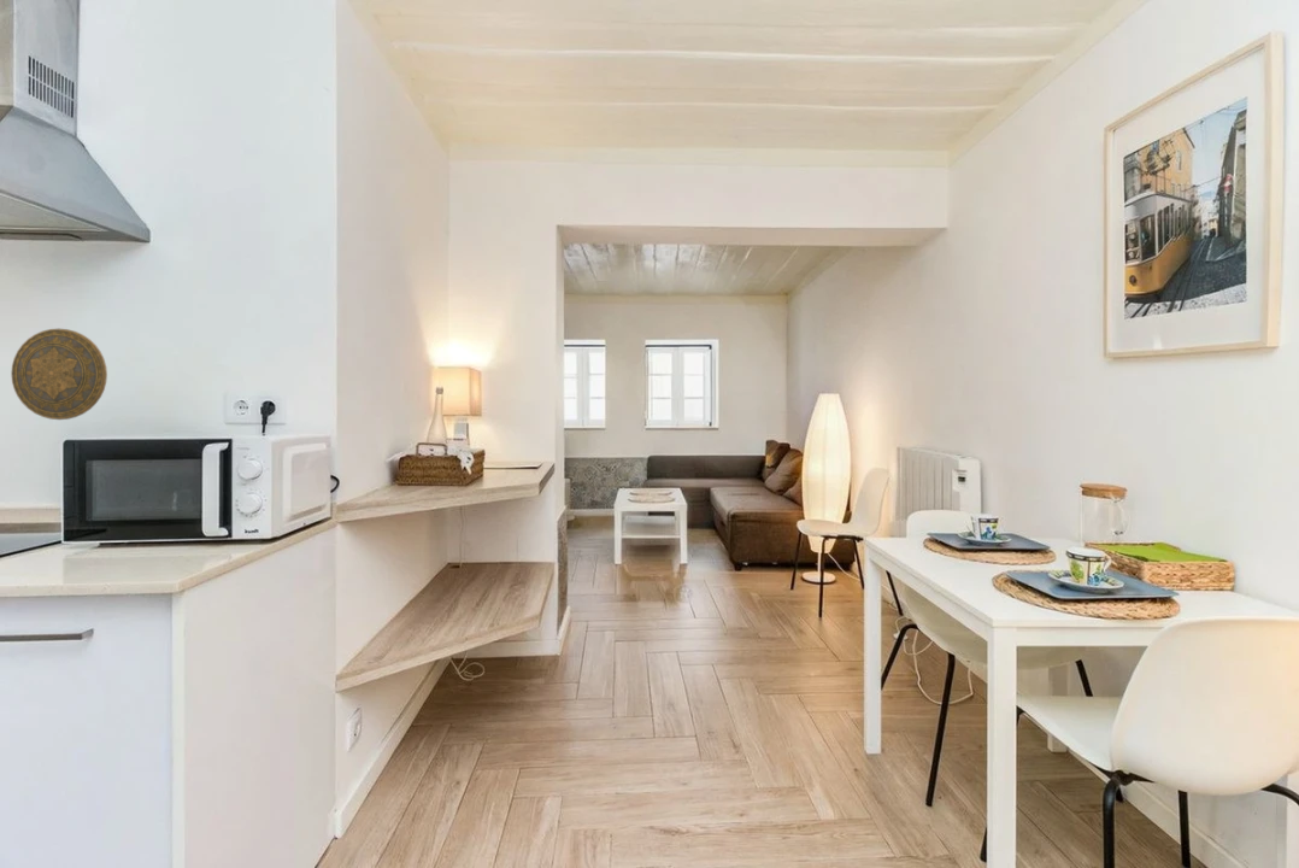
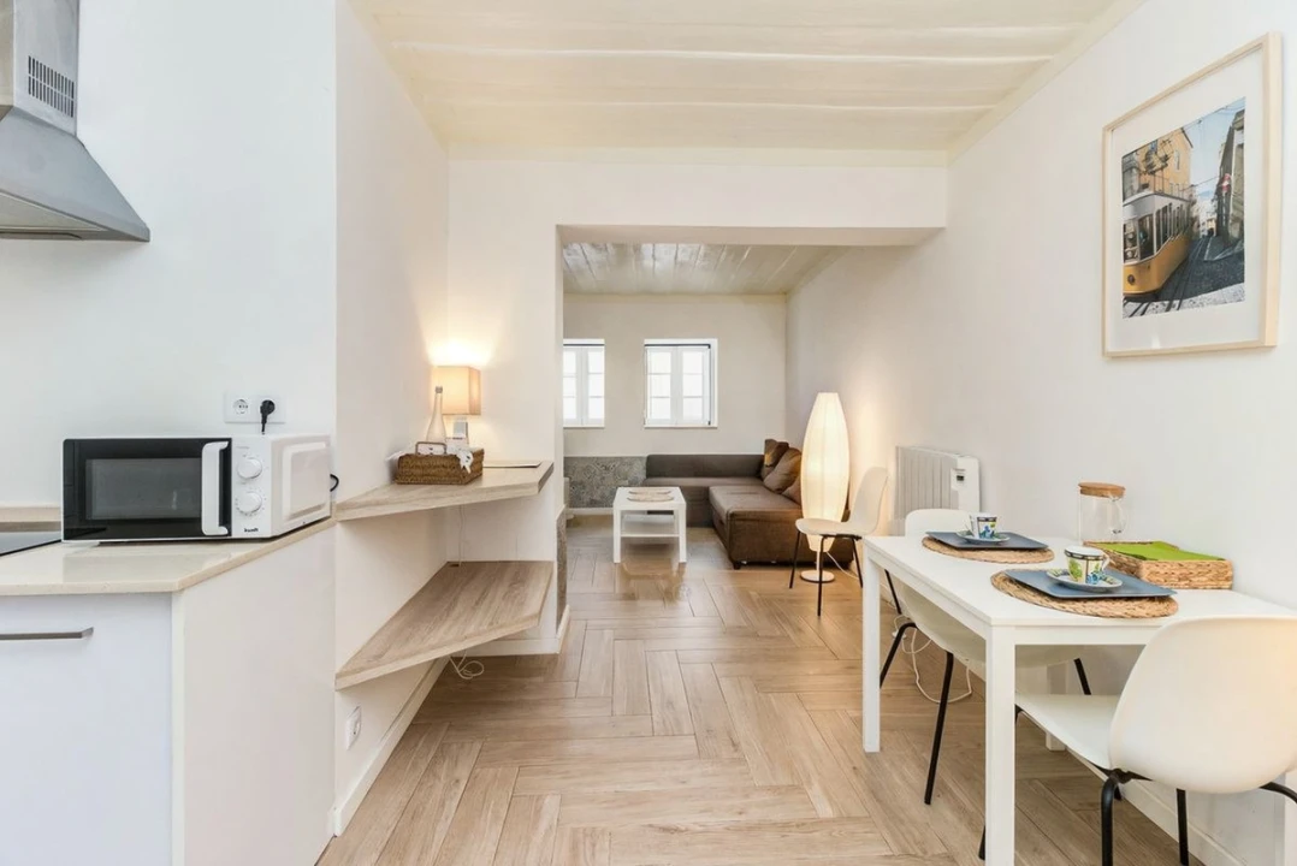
- decorative plate (55, 374)
